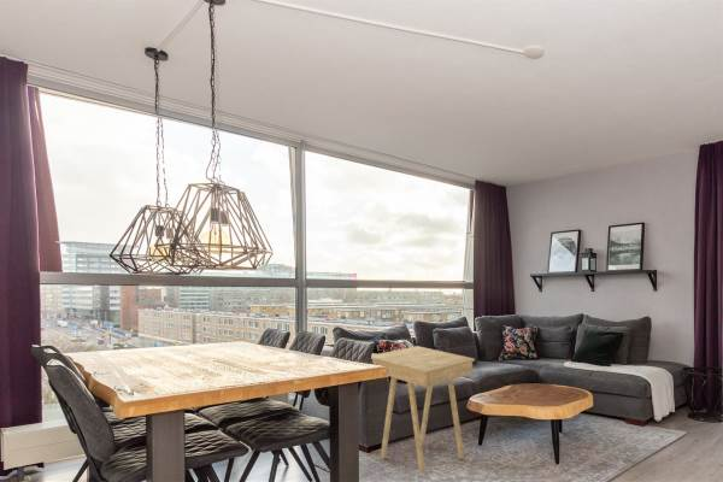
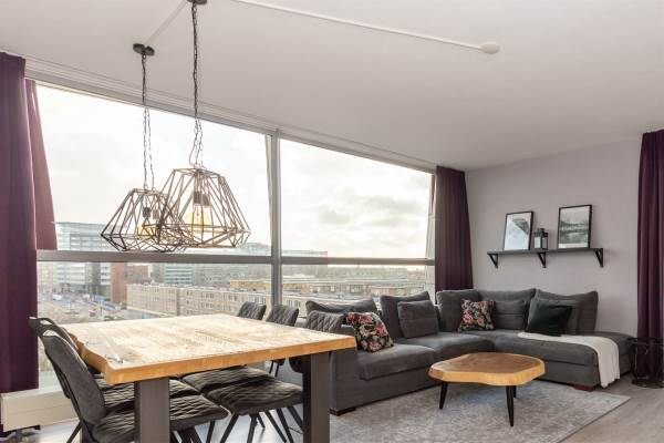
- side table (424, 407)
